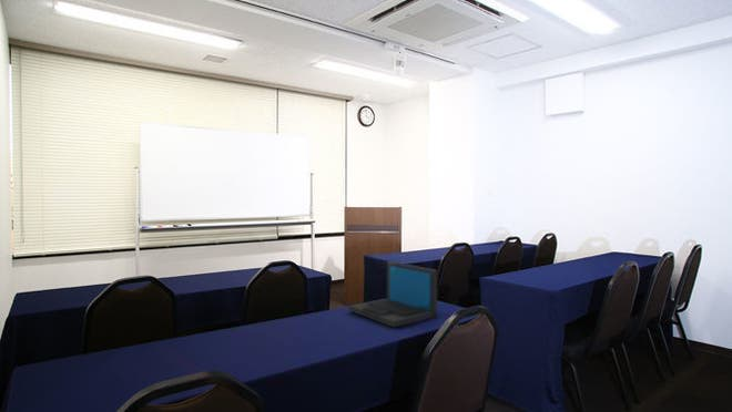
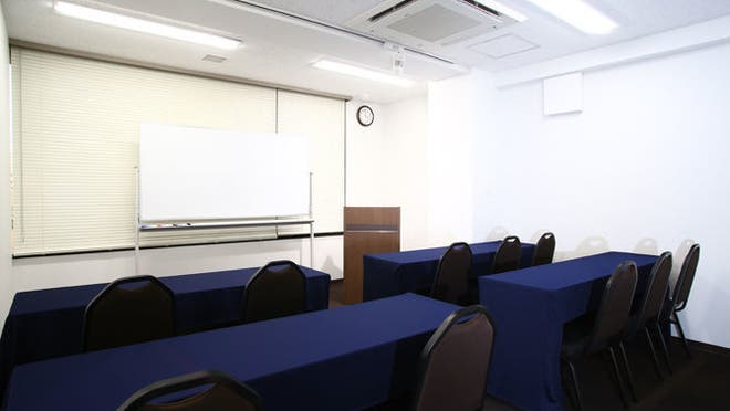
- laptop (392, 290)
